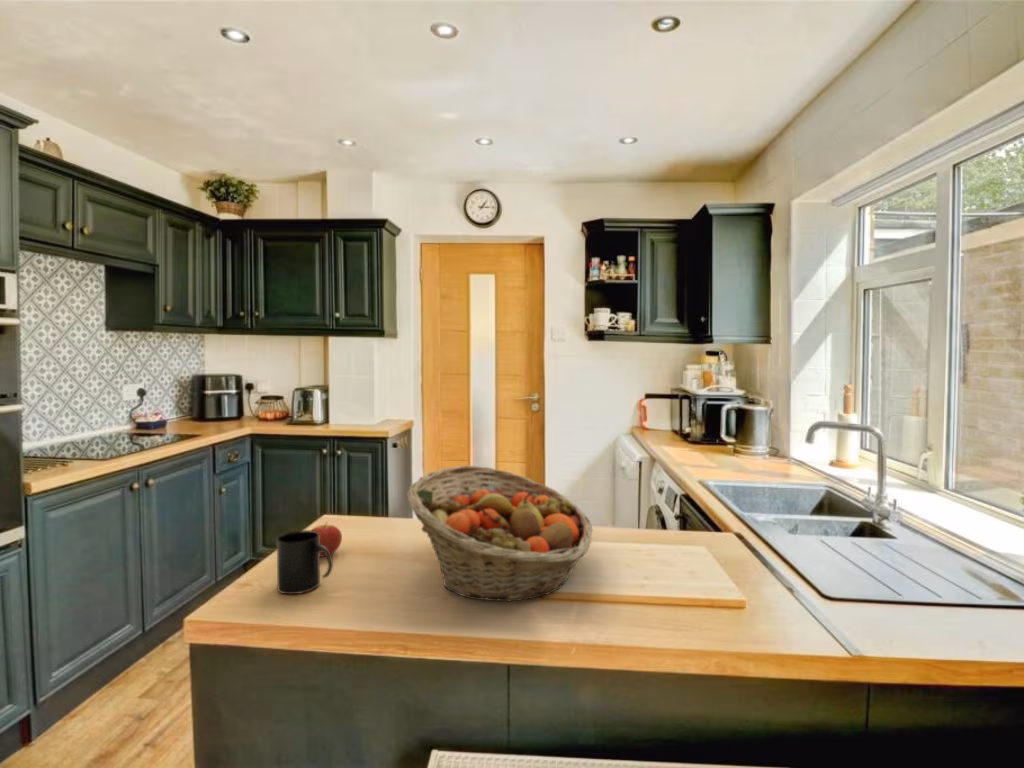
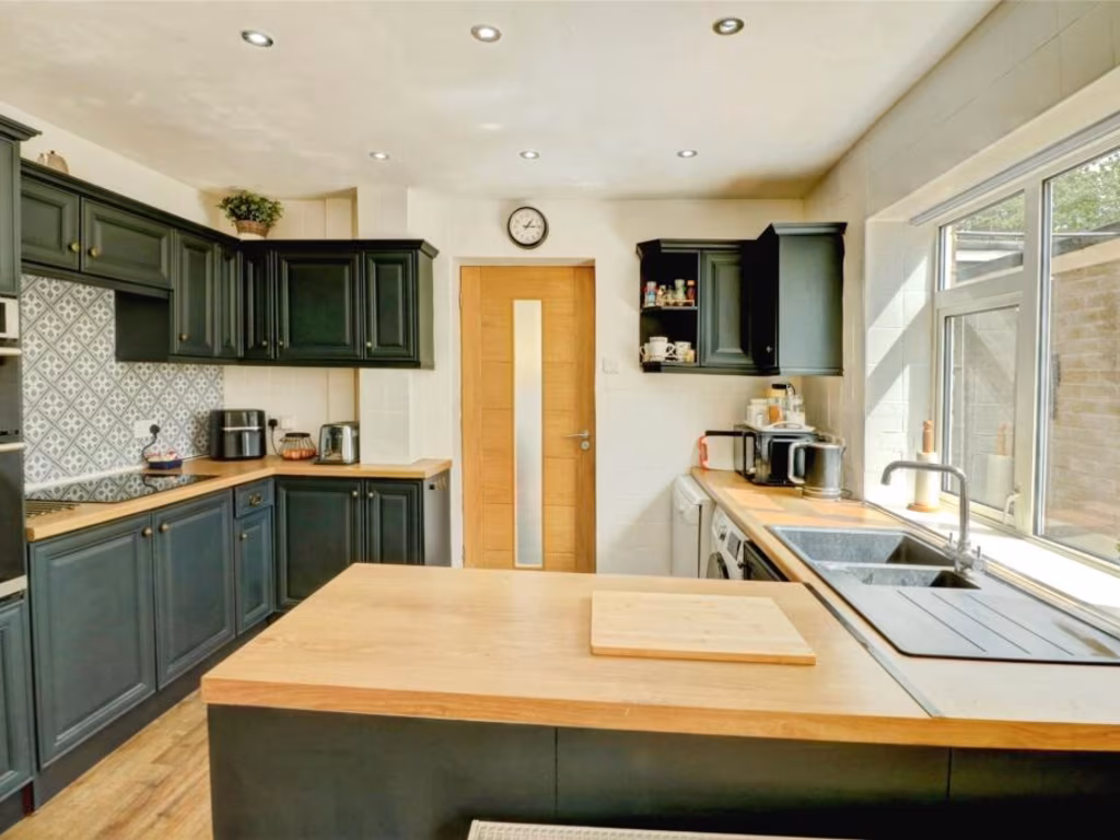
- fruit basket (503, 523)
- apple (324, 537)
- mug (306, 561)
